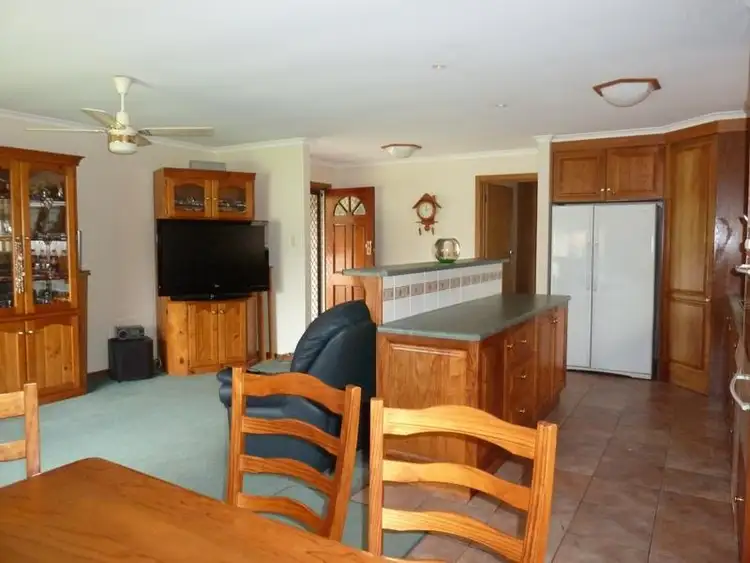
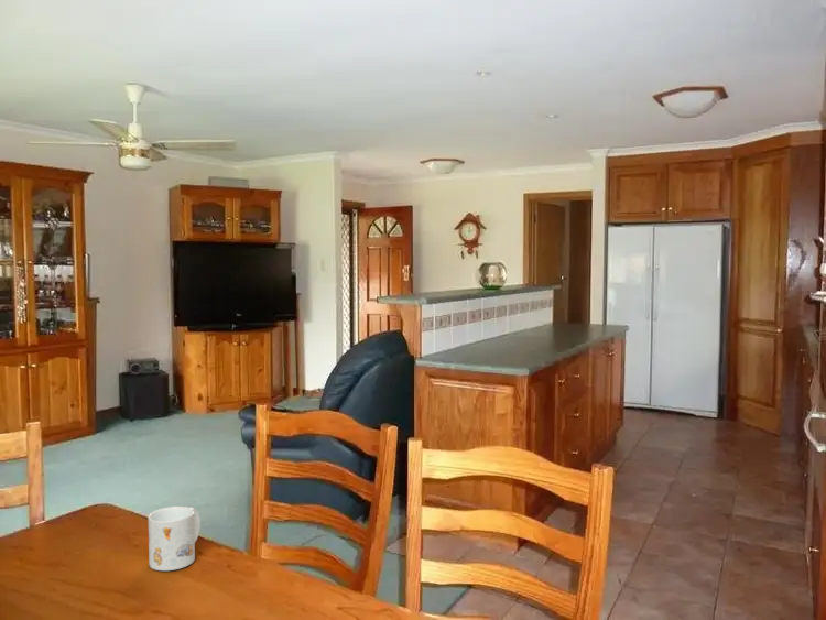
+ mug (178, 533)
